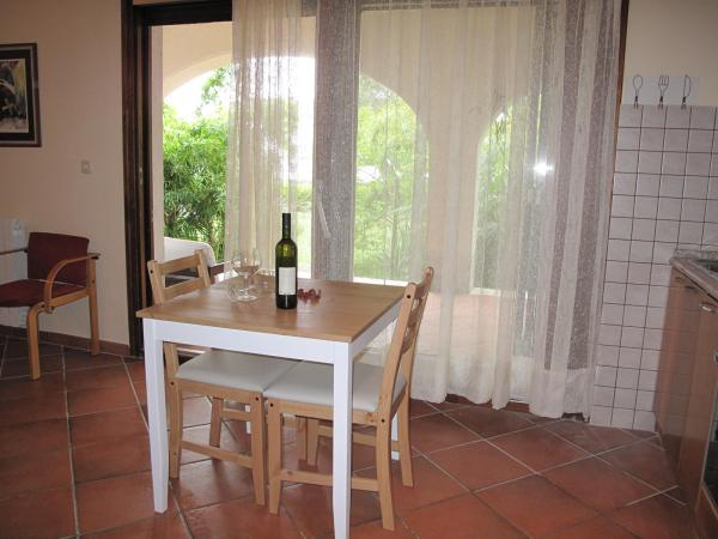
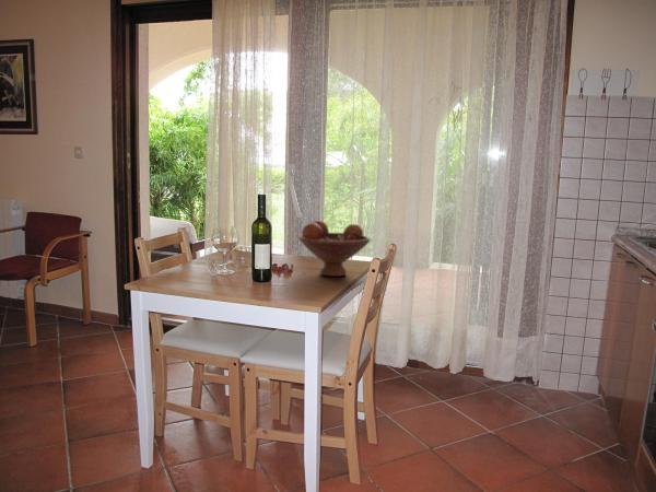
+ fruit bowl (333, 248)
